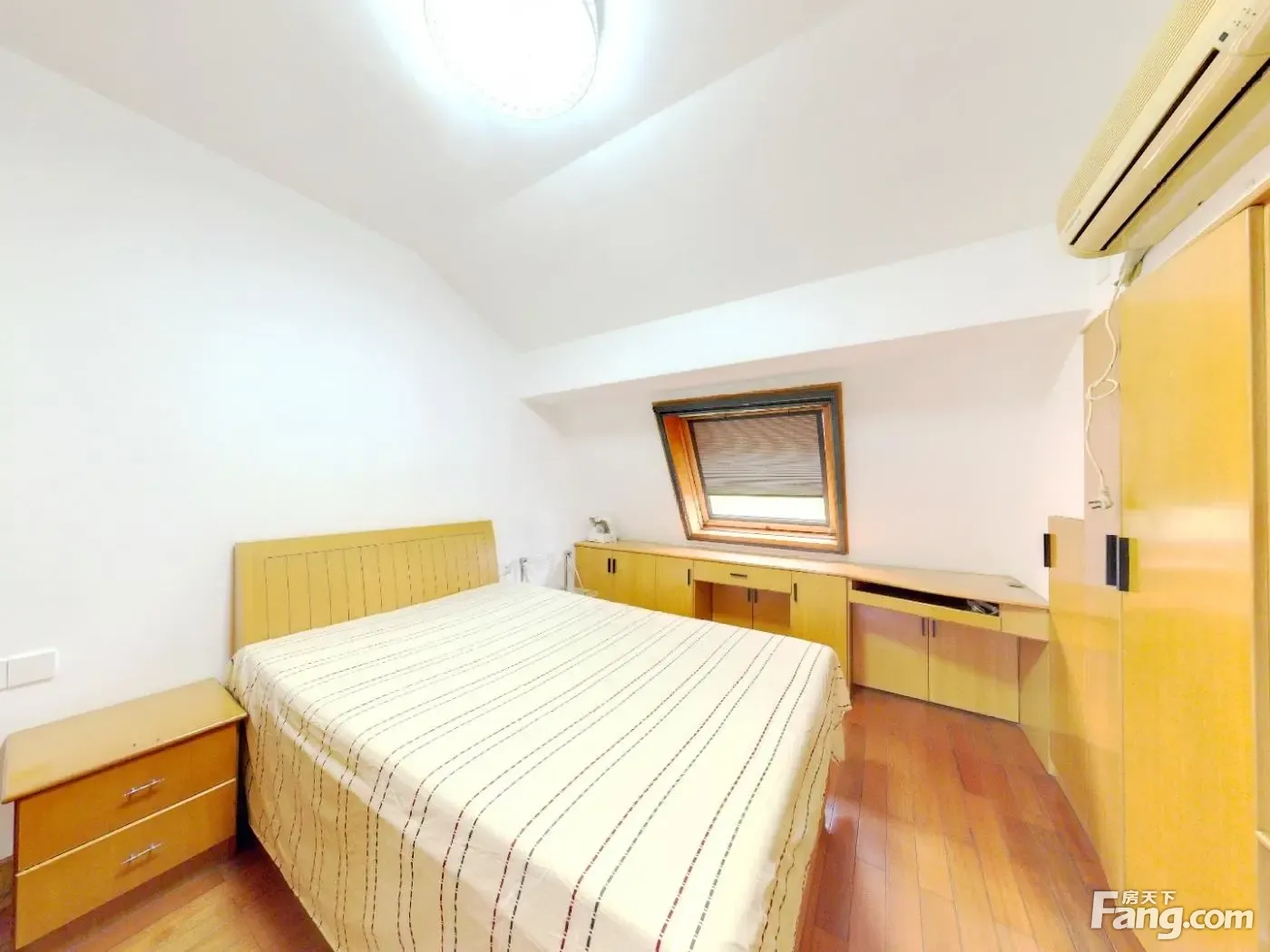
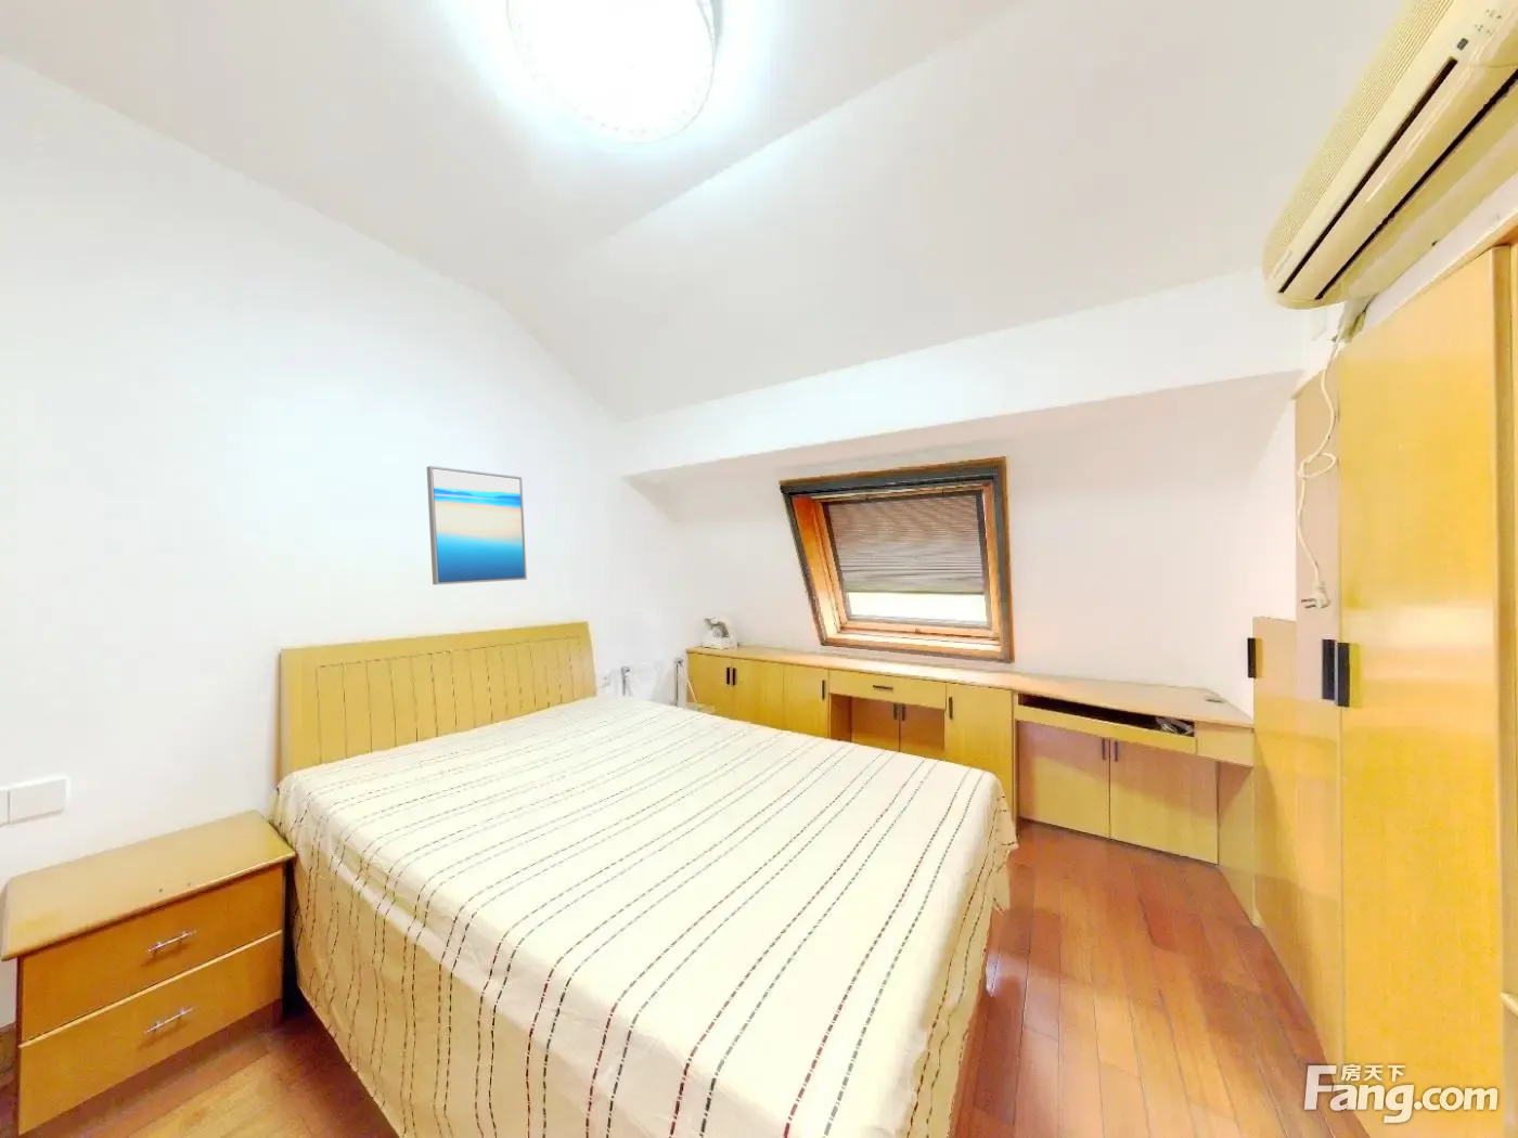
+ wall art (481, 527)
